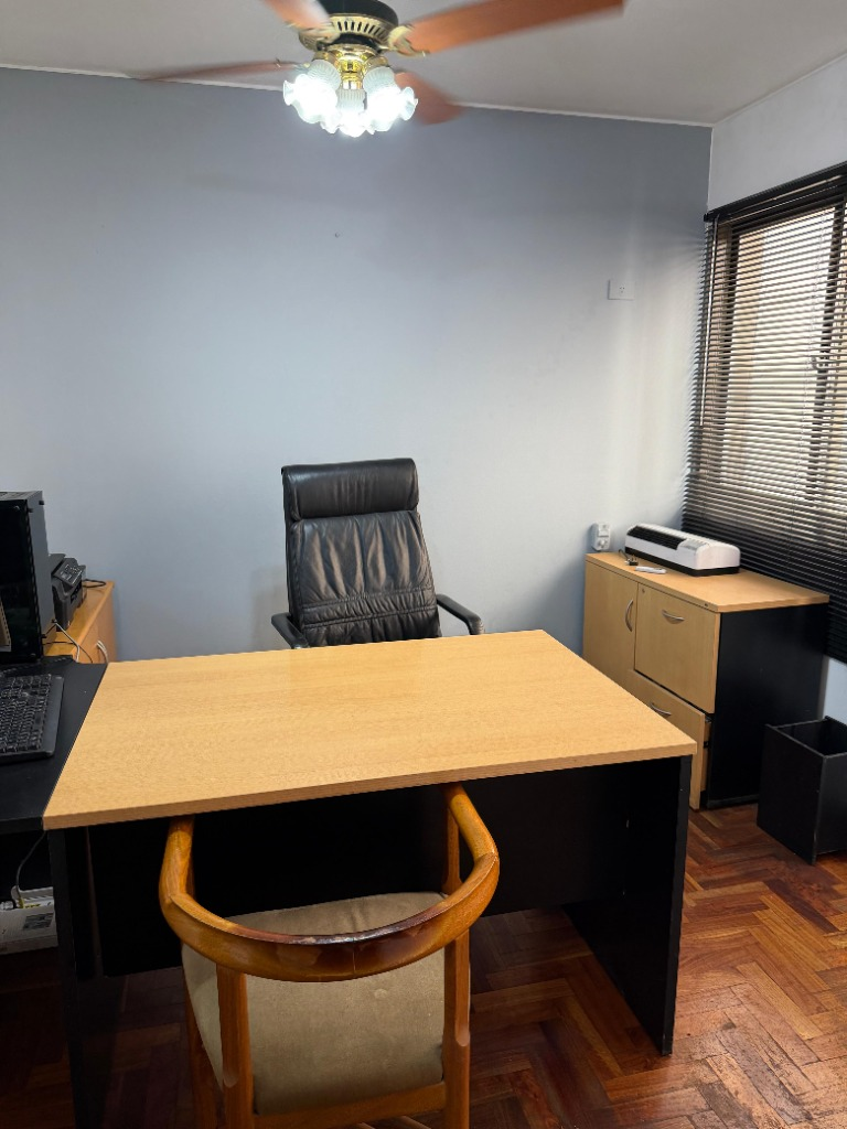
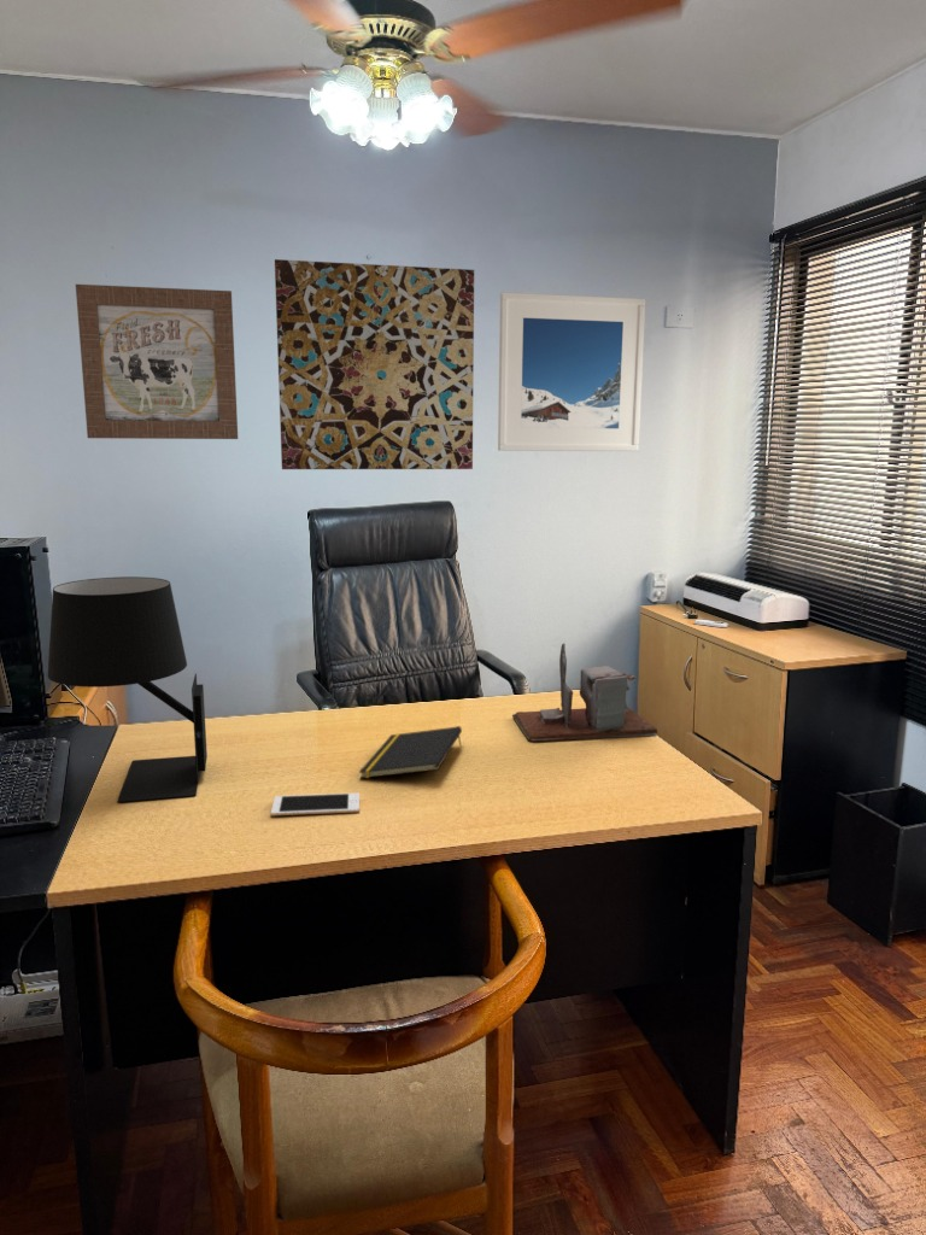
+ wall art (159, 364)
+ table lamp (127, 684)
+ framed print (572, 374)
+ cell phone (316, 803)
+ desk organizer (584, 685)
+ notepad (412, 750)
+ wall art (377, 369)
